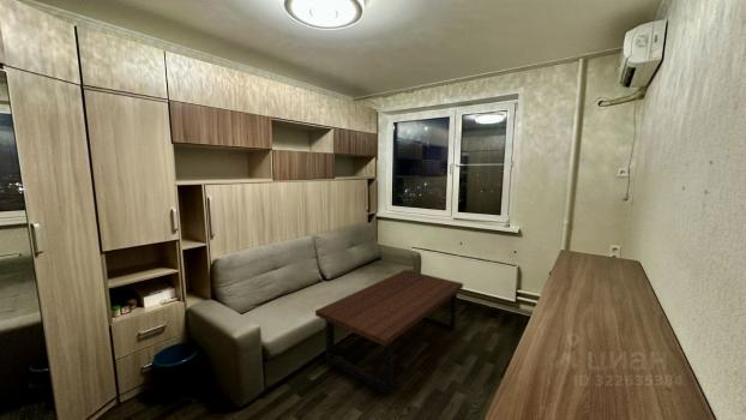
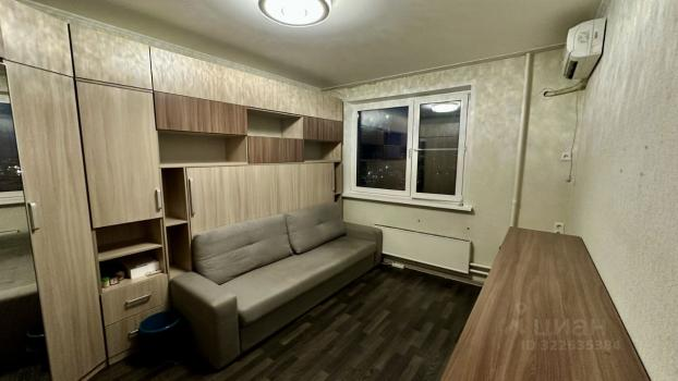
- coffee table (397, 319)
